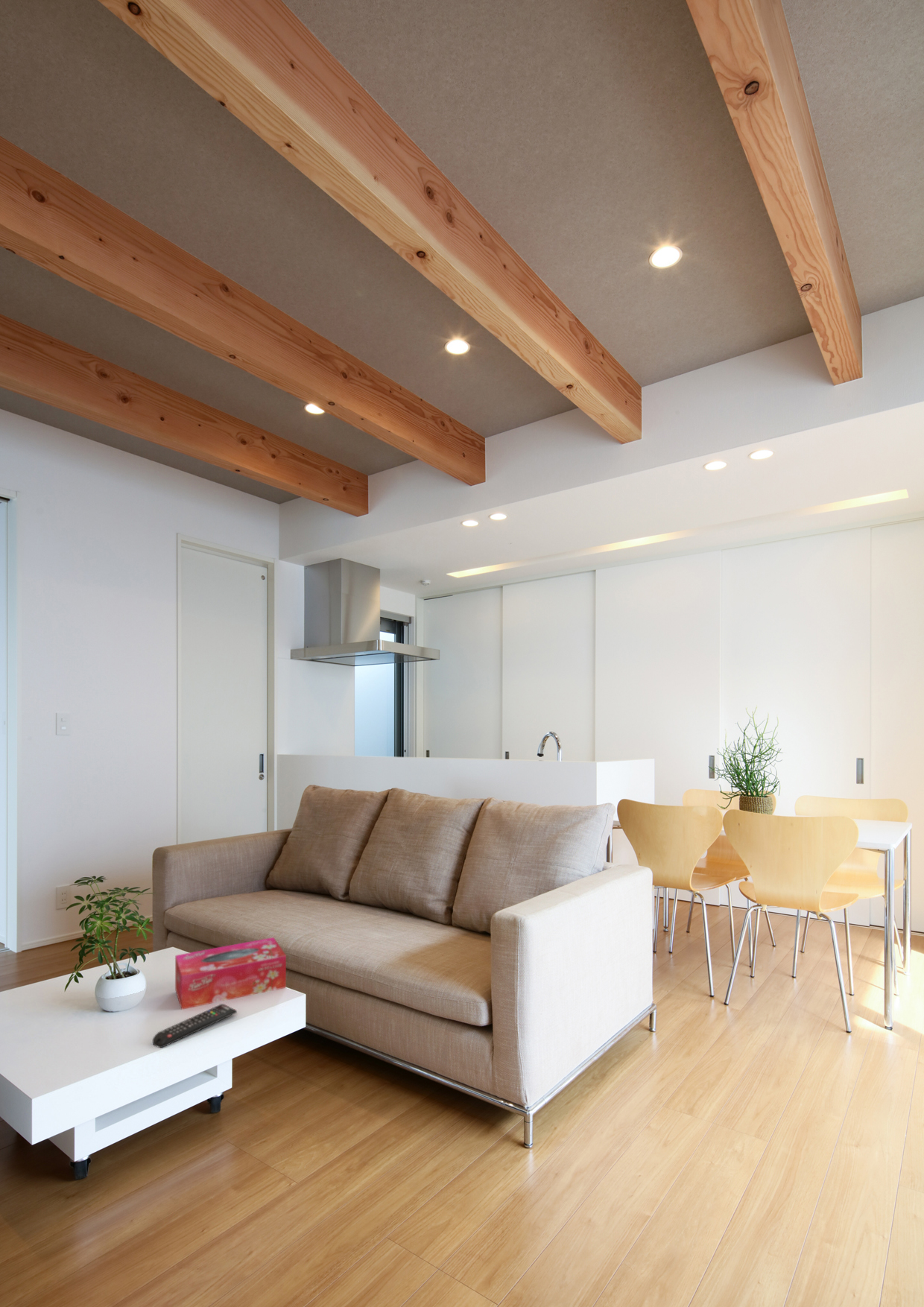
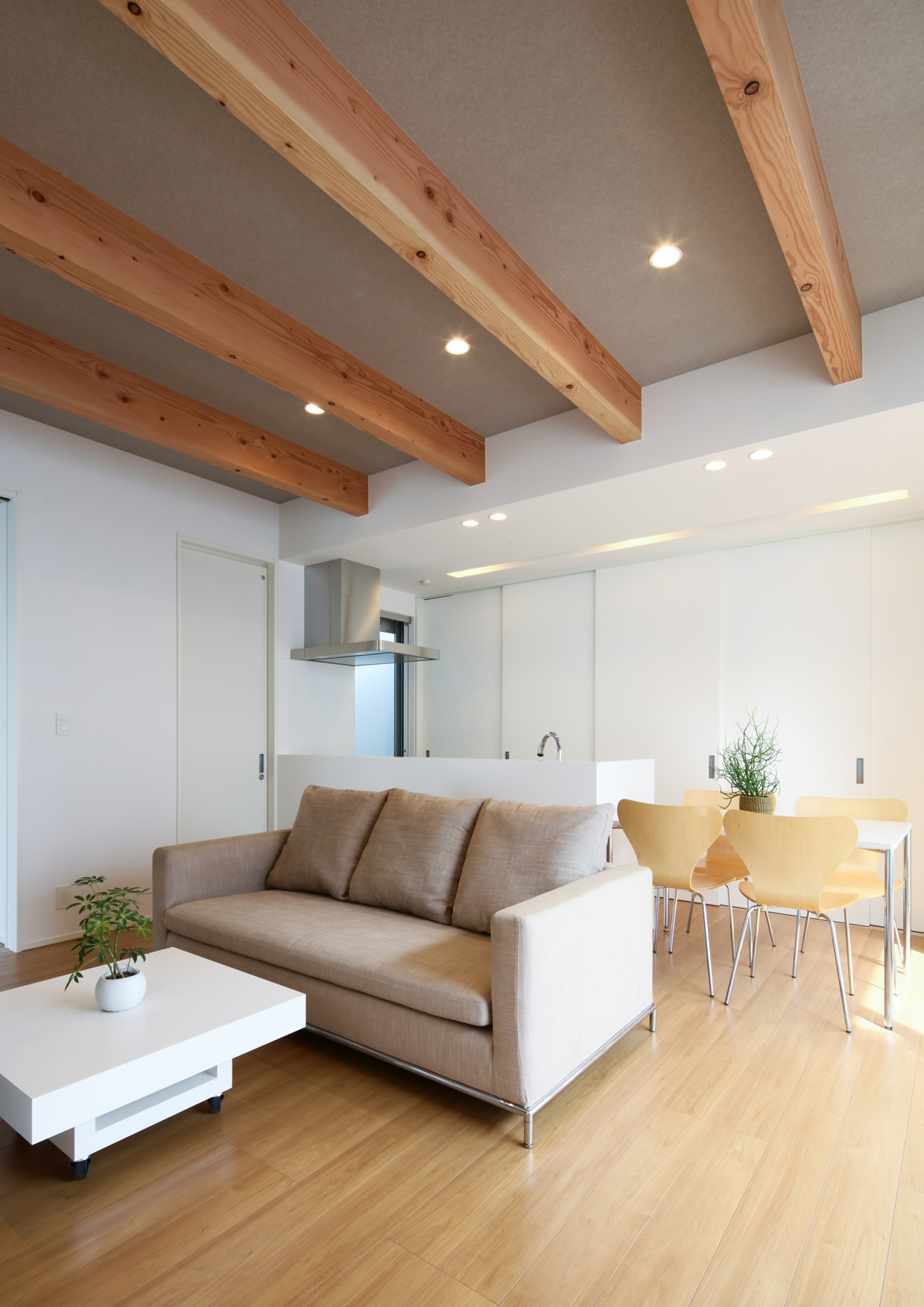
- remote control (196, 1024)
- tissue box (230, 972)
